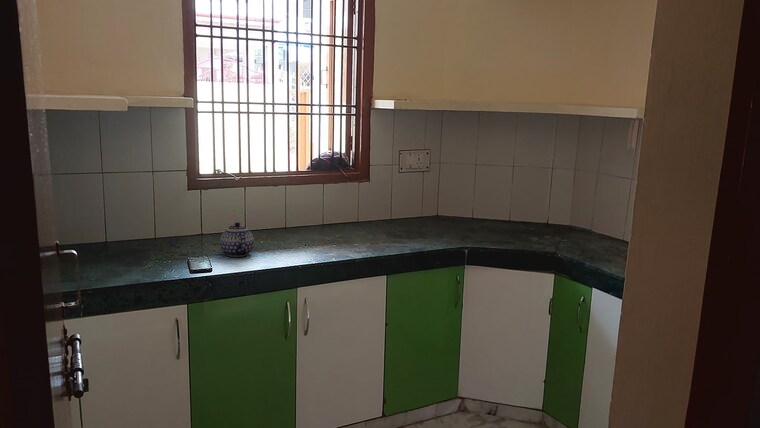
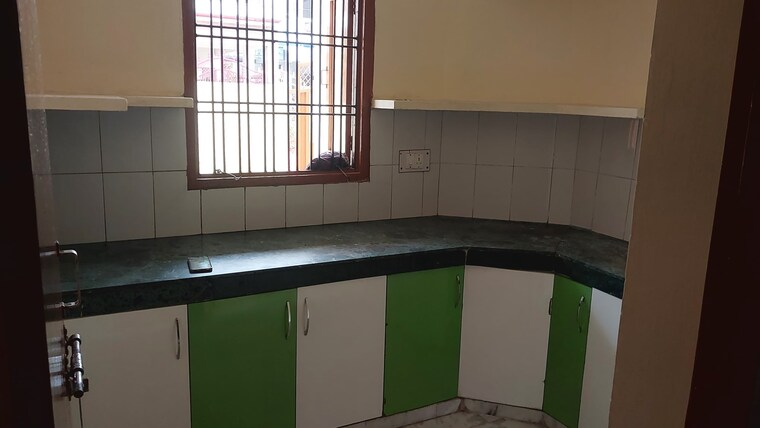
- teapot (237, 238)
